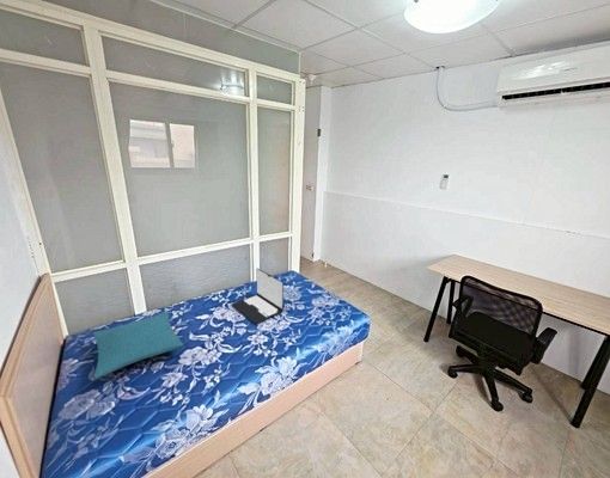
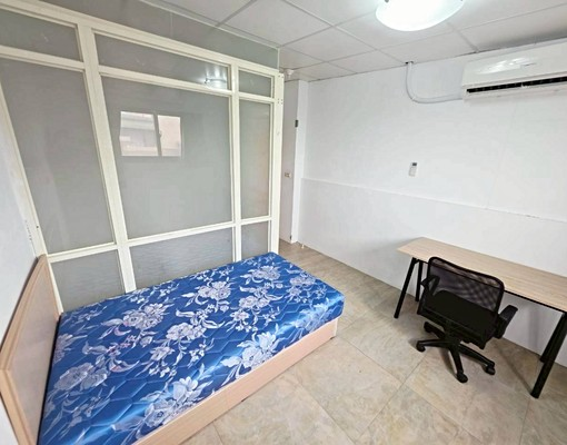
- laptop (256, 294)
- pillow (138, 339)
